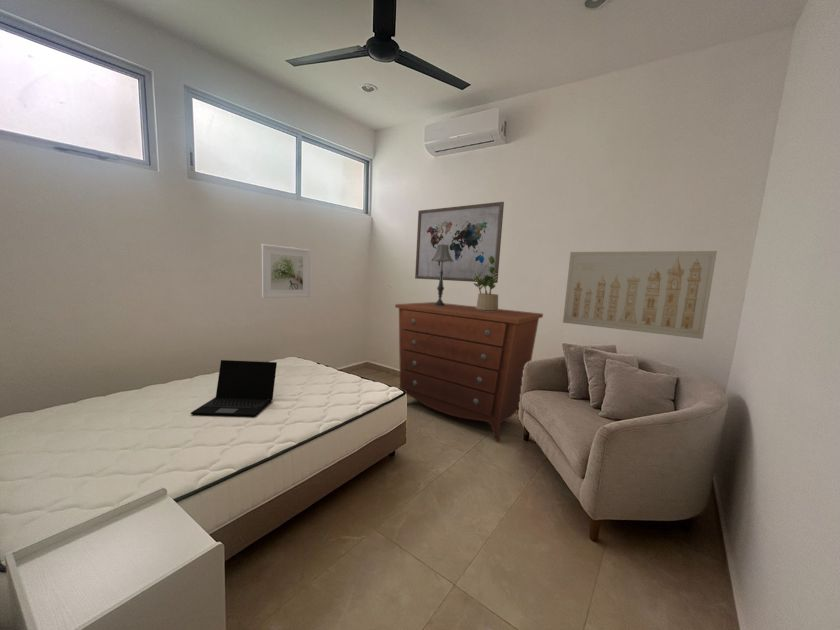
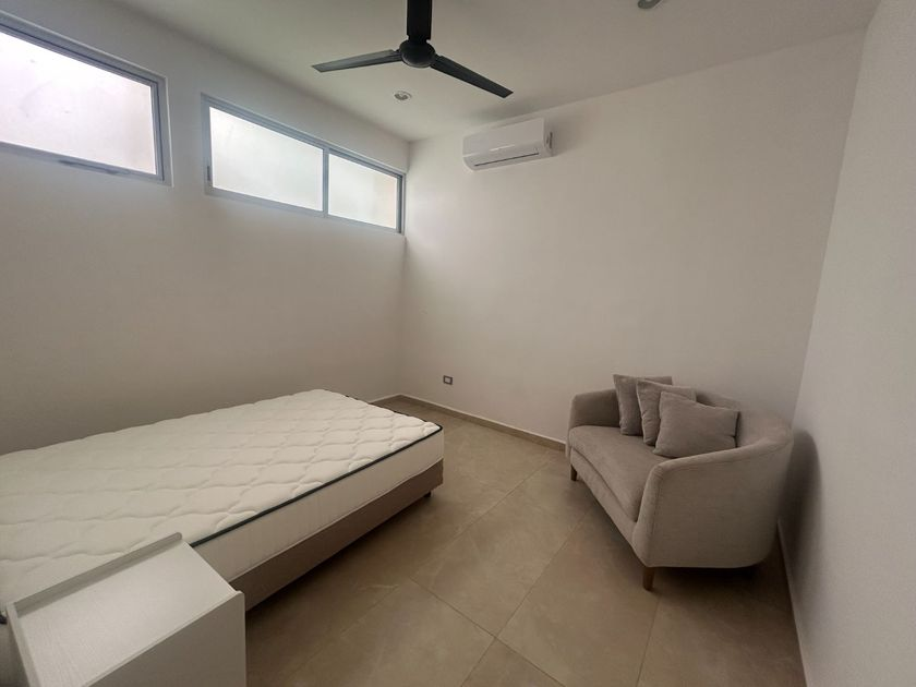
- laptop (237, 386)
- potted plant (485, 282)
- table lamp (441, 275)
- dresser (462, 360)
- wall art (455, 244)
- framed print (287, 272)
- wall art (630, 291)
